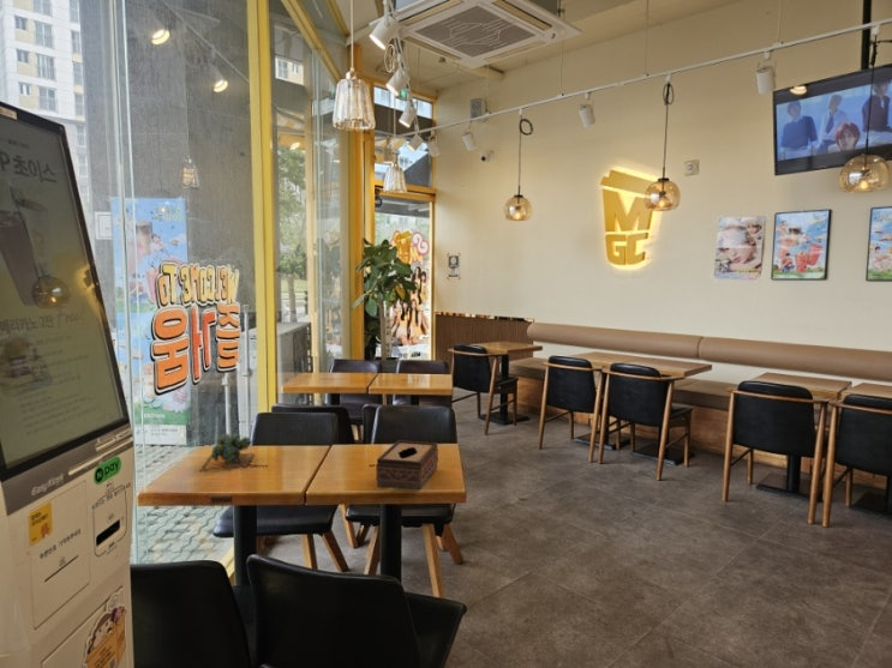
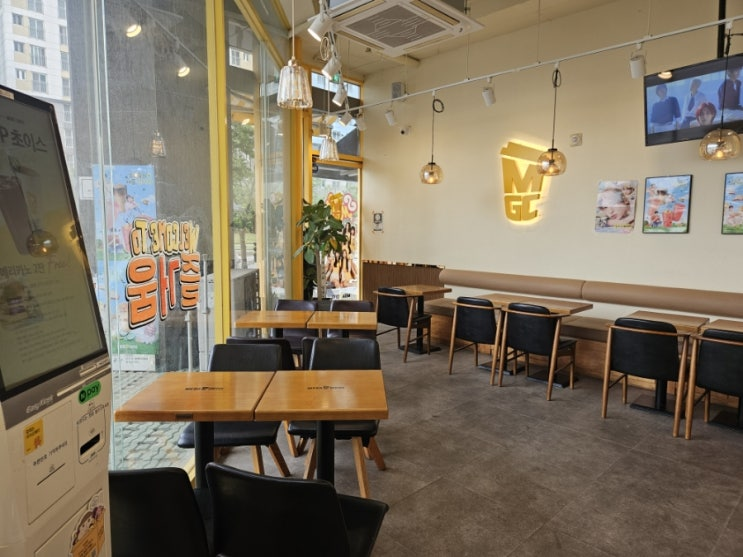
- tissue box (408, 463)
- succulent plant (227, 447)
